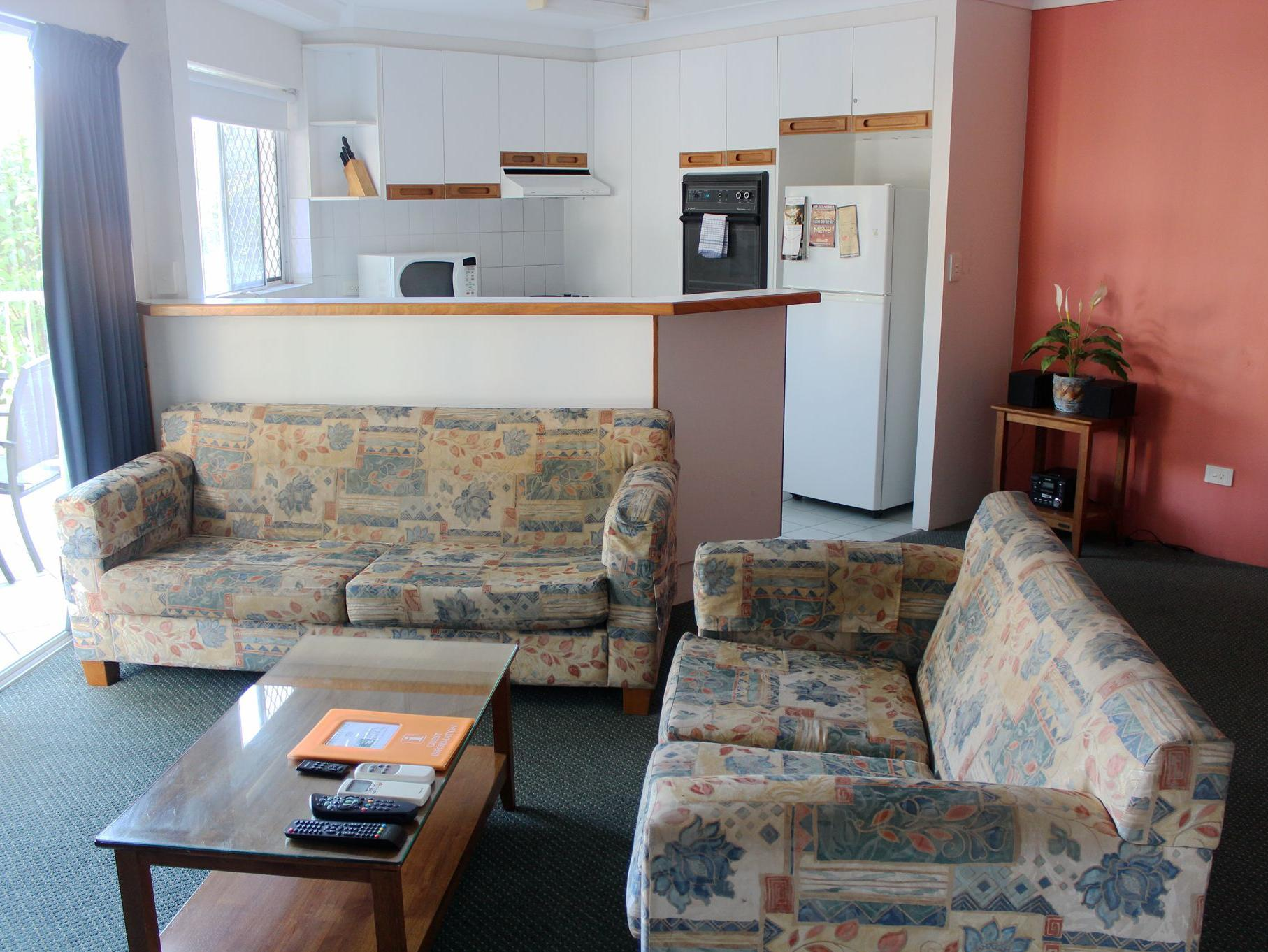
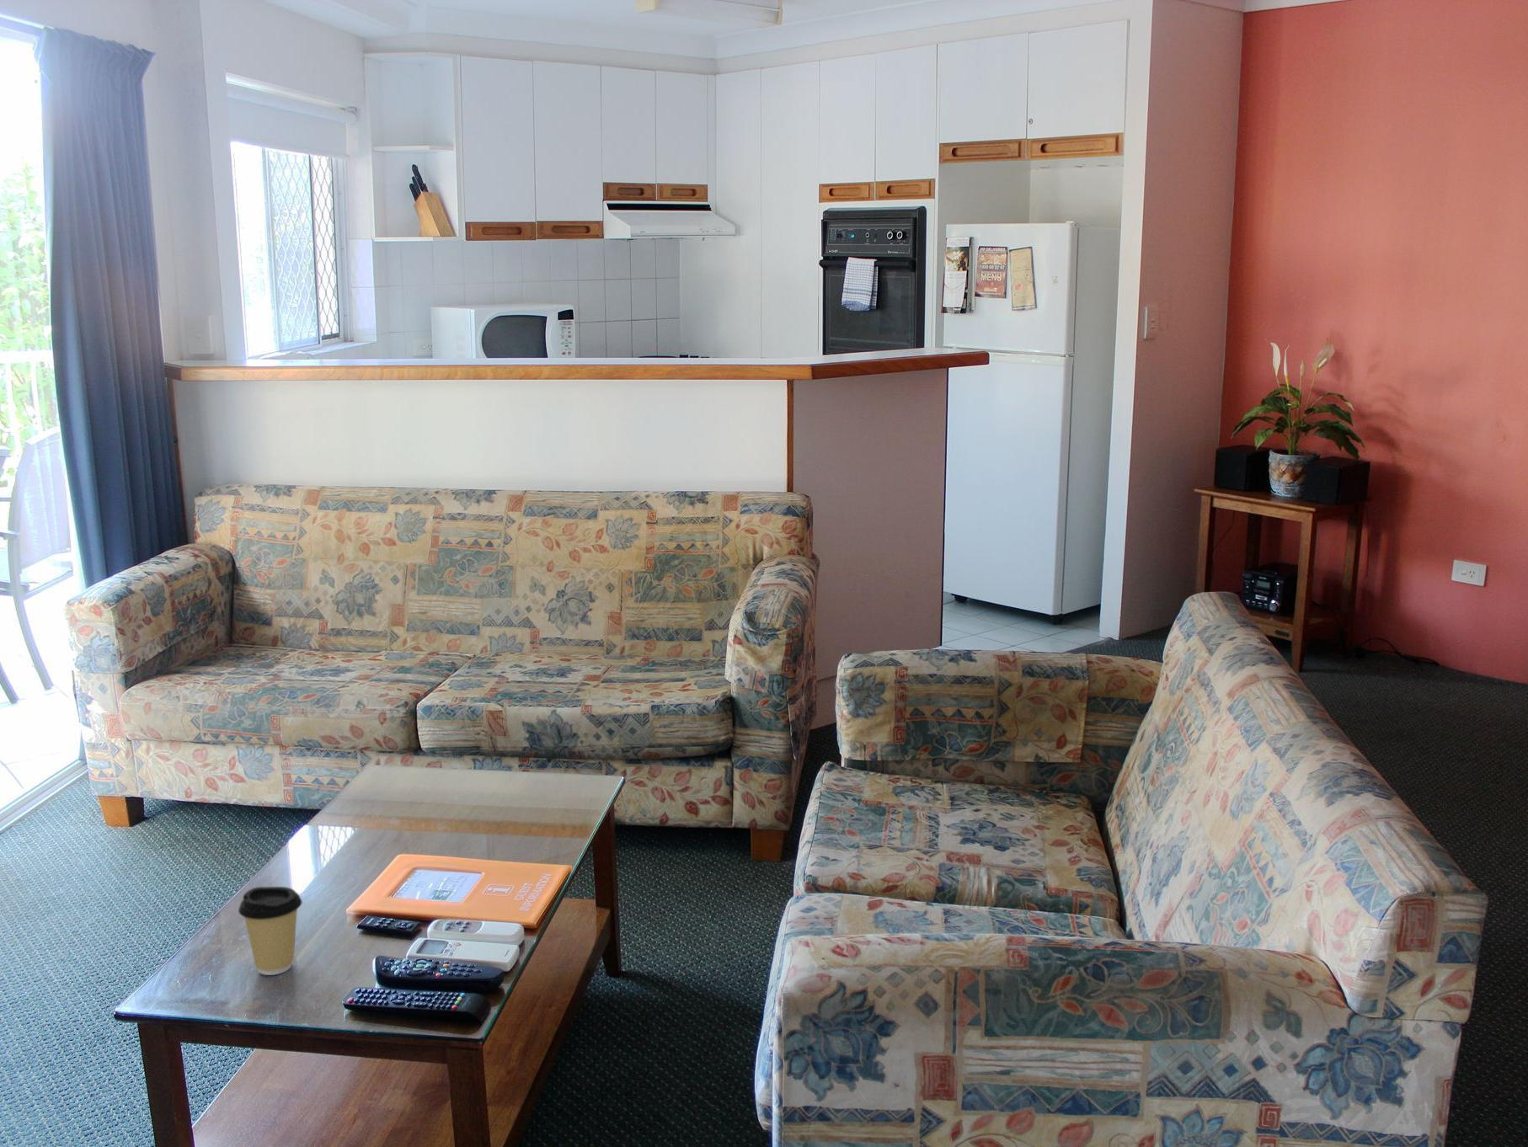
+ coffee cup (272, 930)
